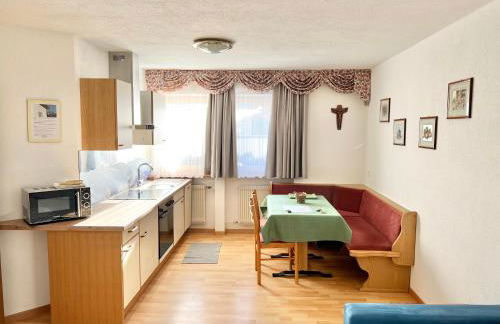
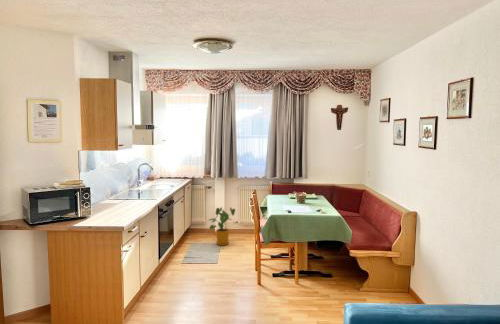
+ house plant (221, 226)
